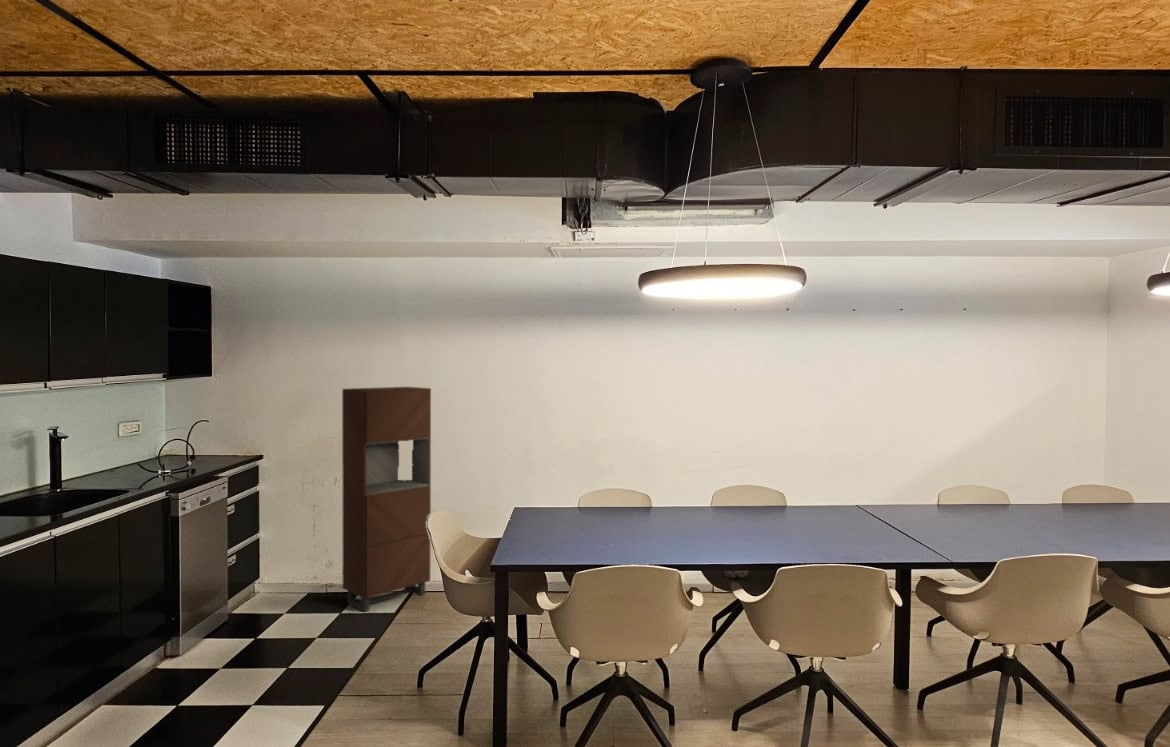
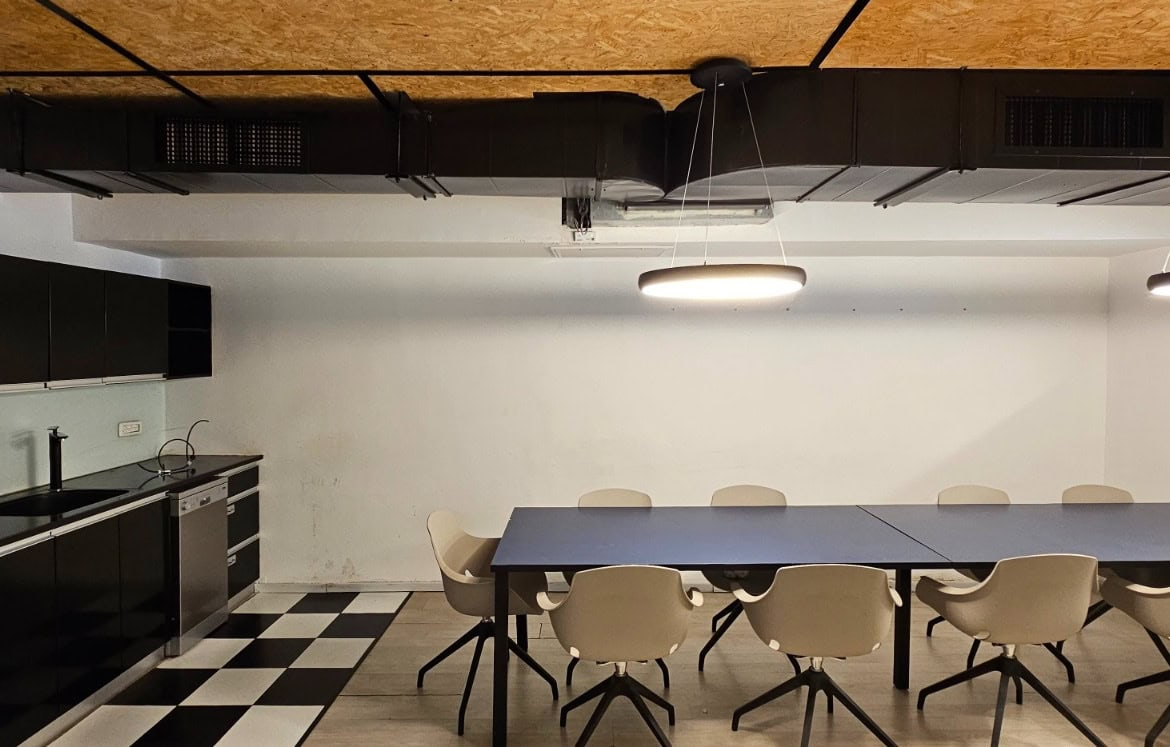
- storage cabinet (387, 494)
